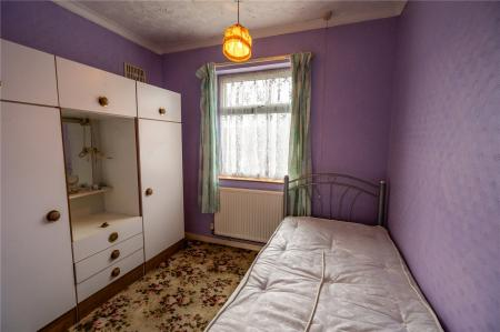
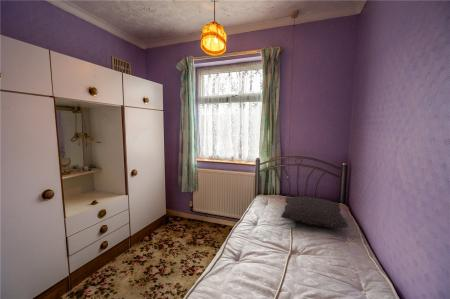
+ pillow (311, 210)
